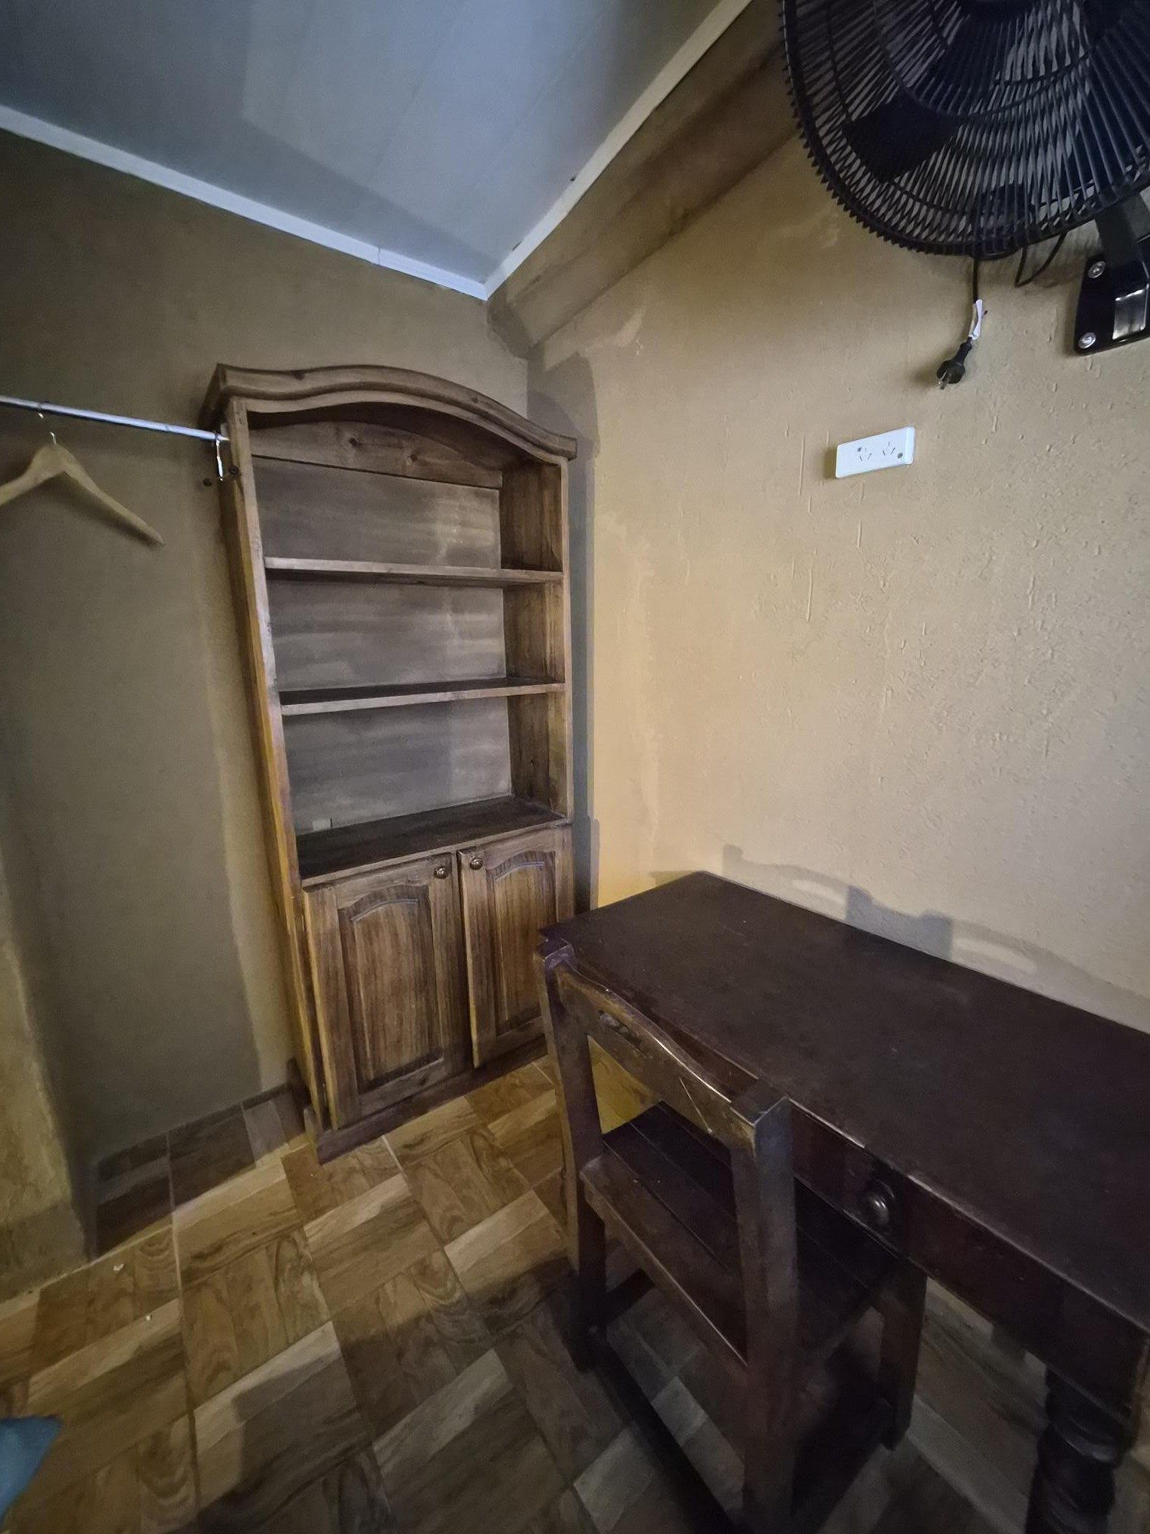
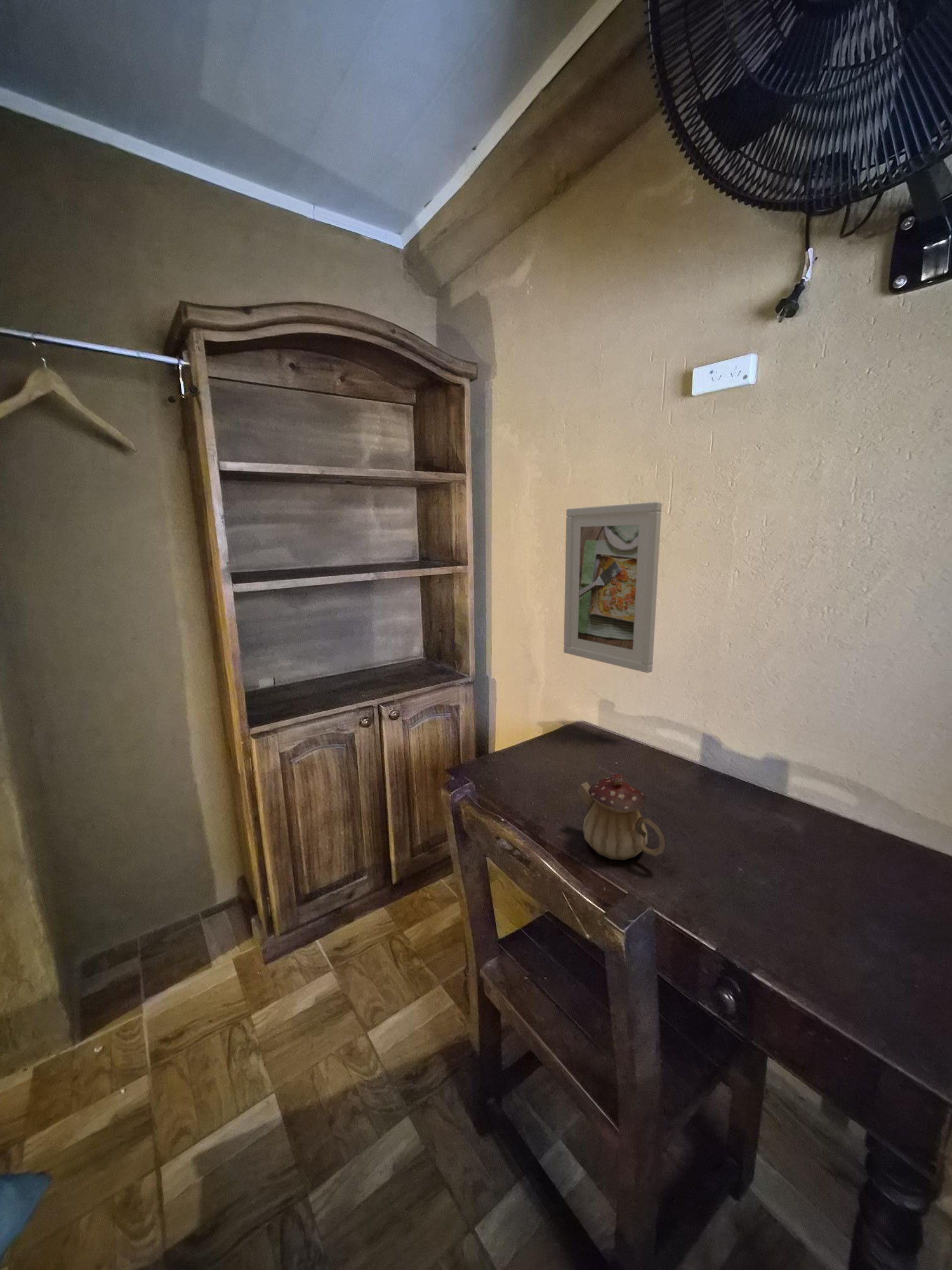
+ teapot (619, 812)
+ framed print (607, 586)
